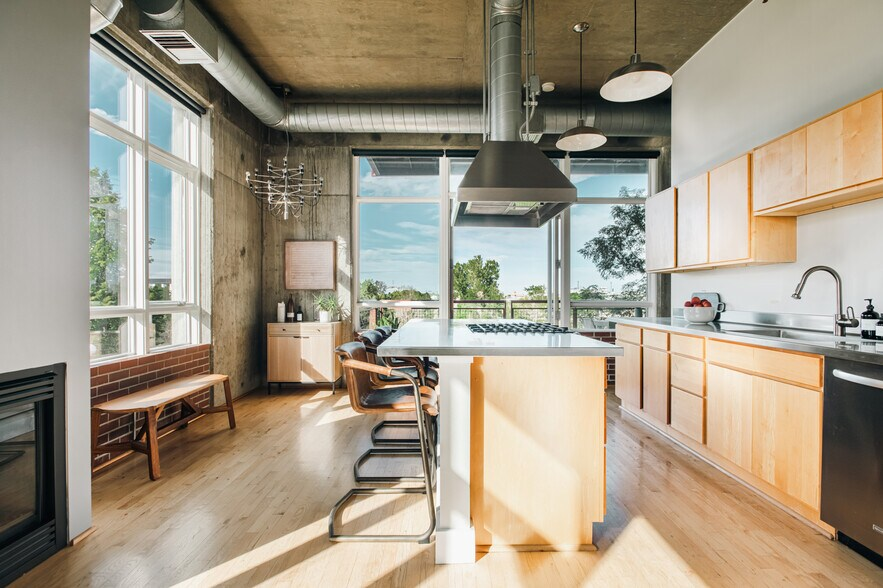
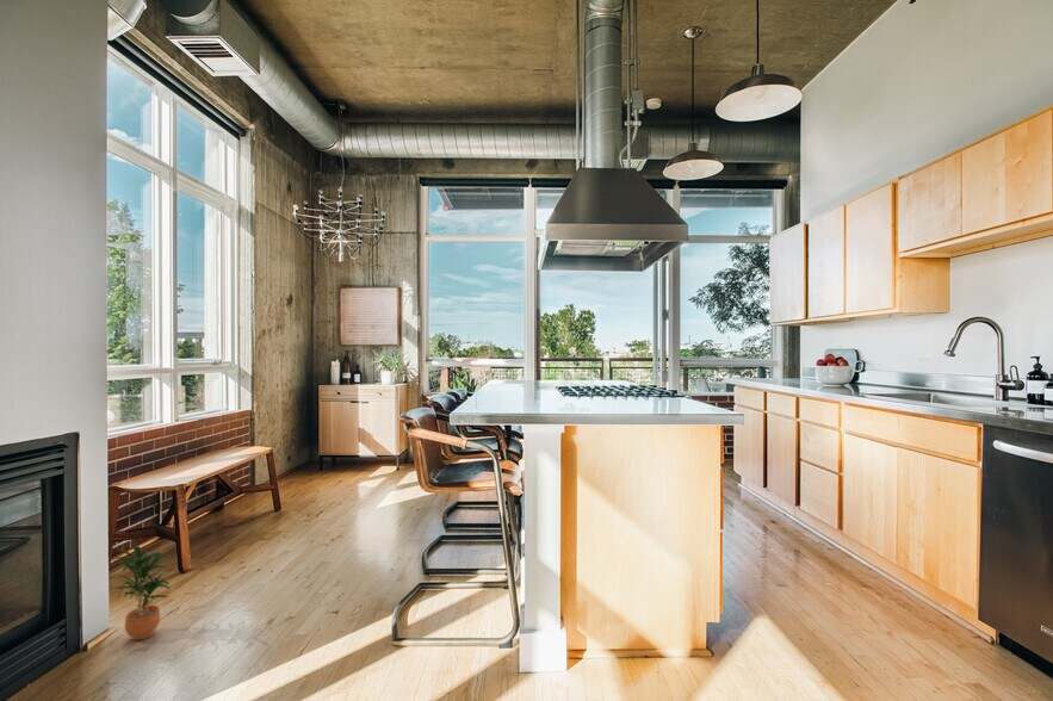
+ potted plant (141, 585)
